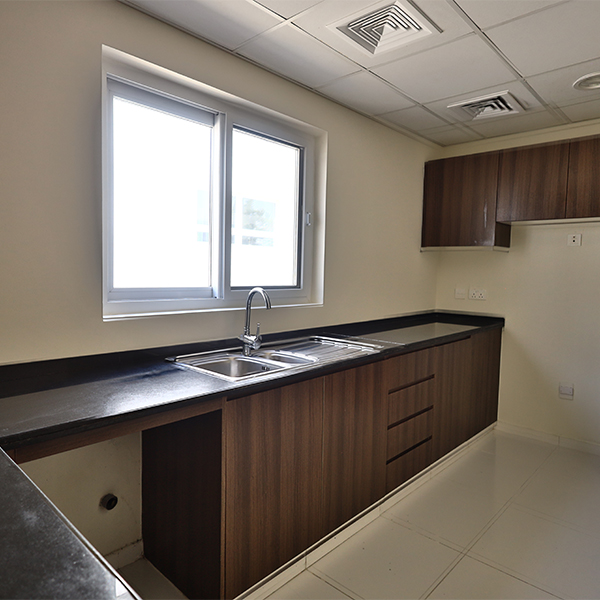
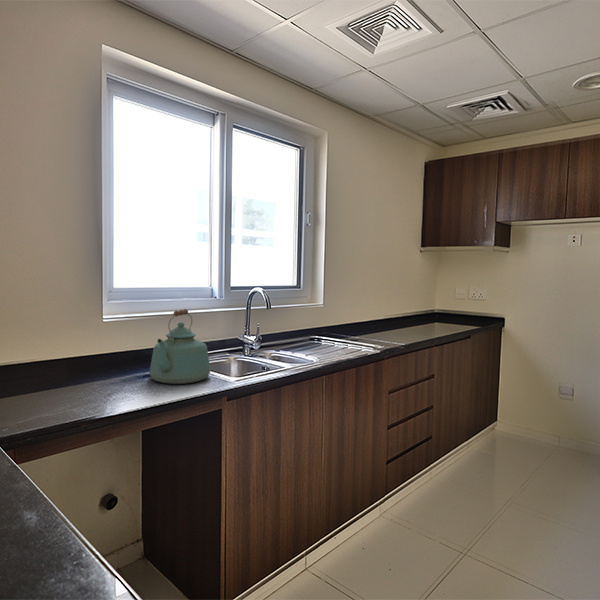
+ kettle (177, 345)
